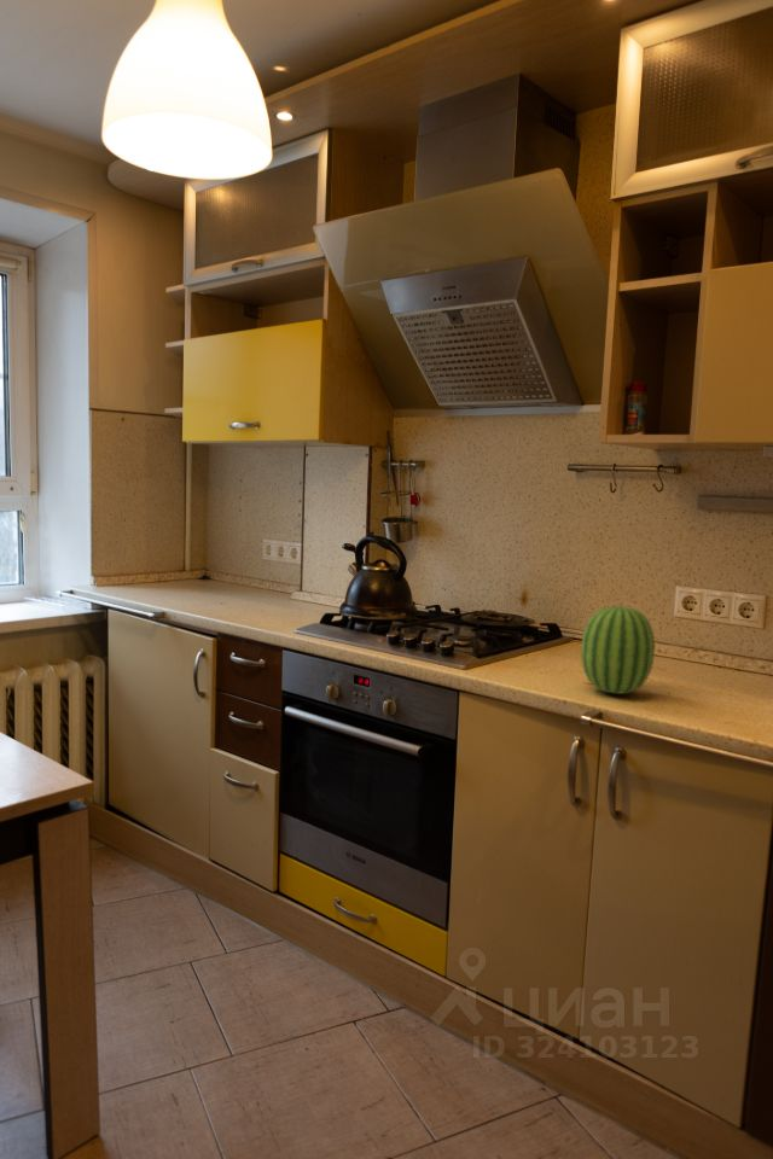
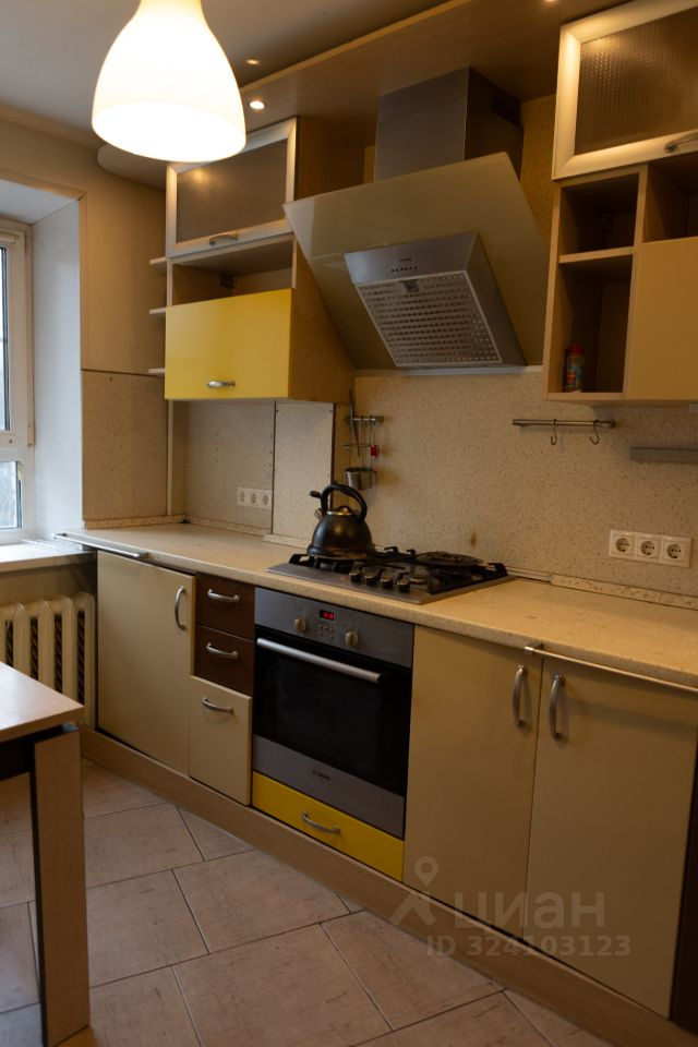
- fruit (617, 647)
